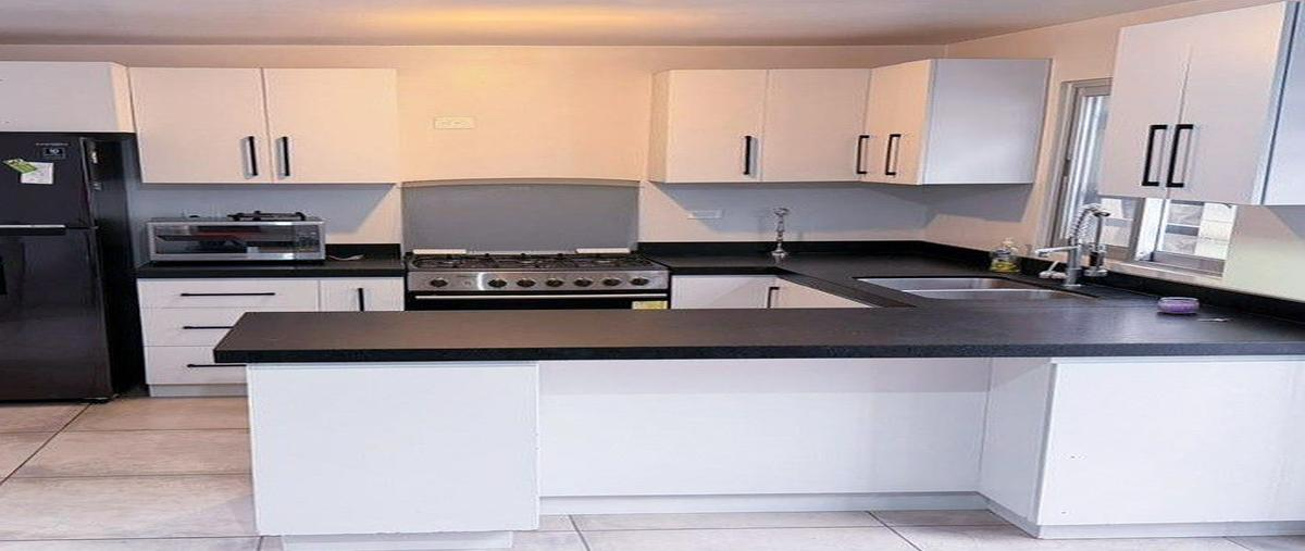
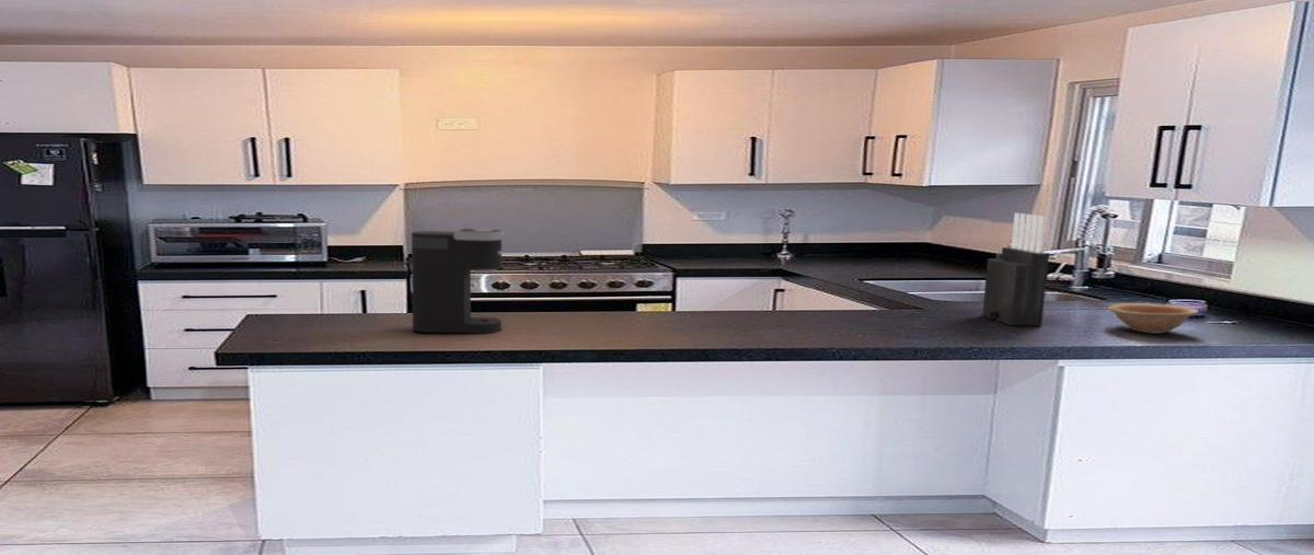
+ knife block (1013, 267)
+ coffee maker (458, 279)
+ bowl (1151, 319)
